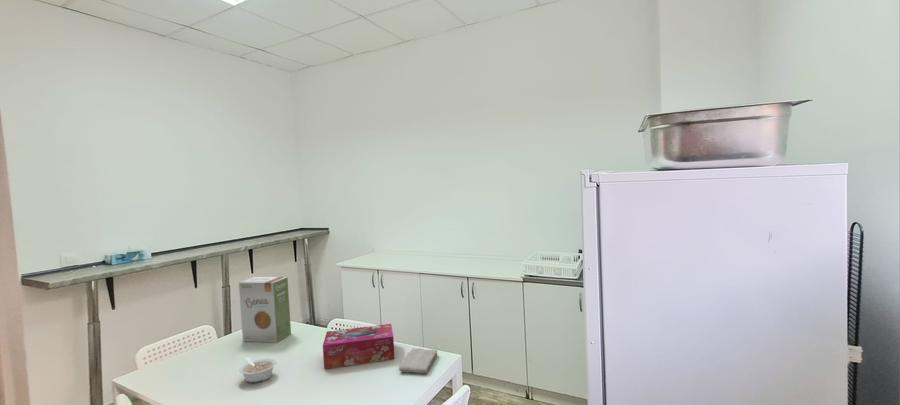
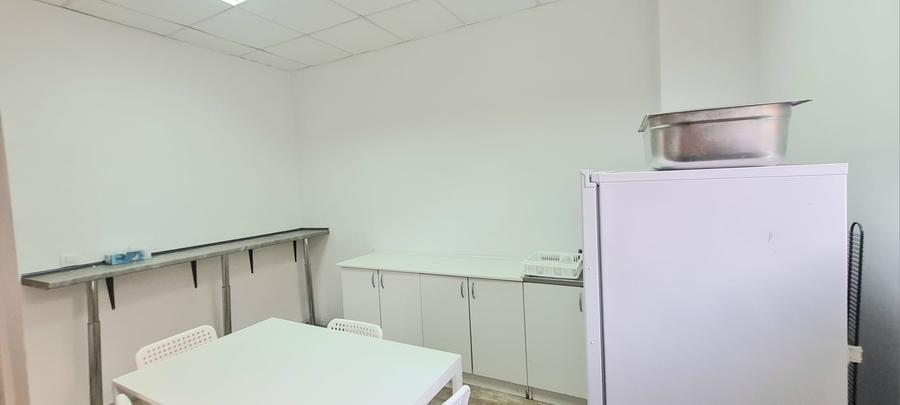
- legume (256, 370)
- washcloth (419, 359)
- food box (265, 308)
- tissue box (359, 344)
